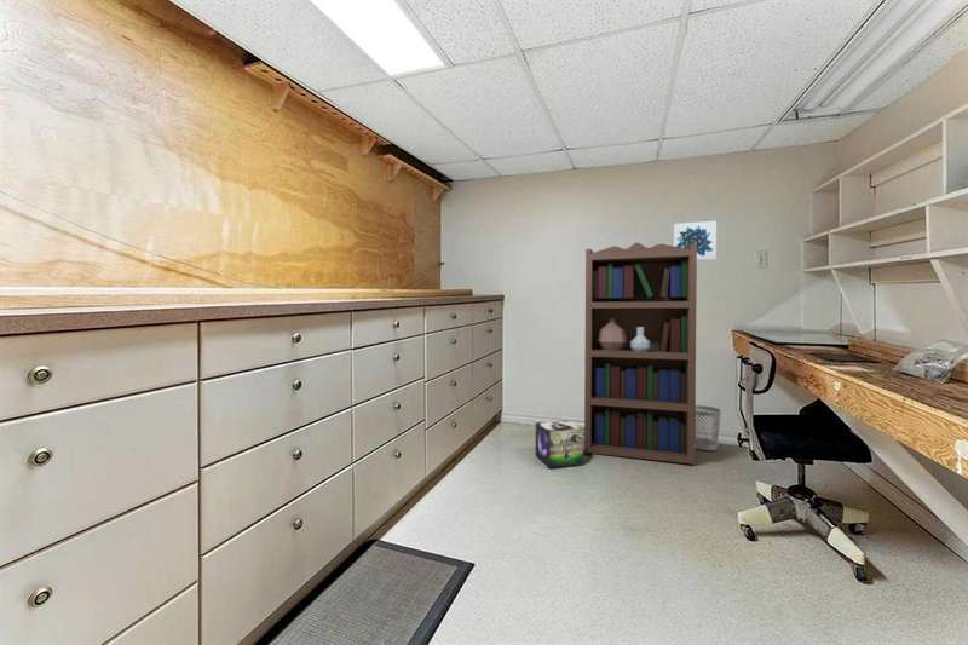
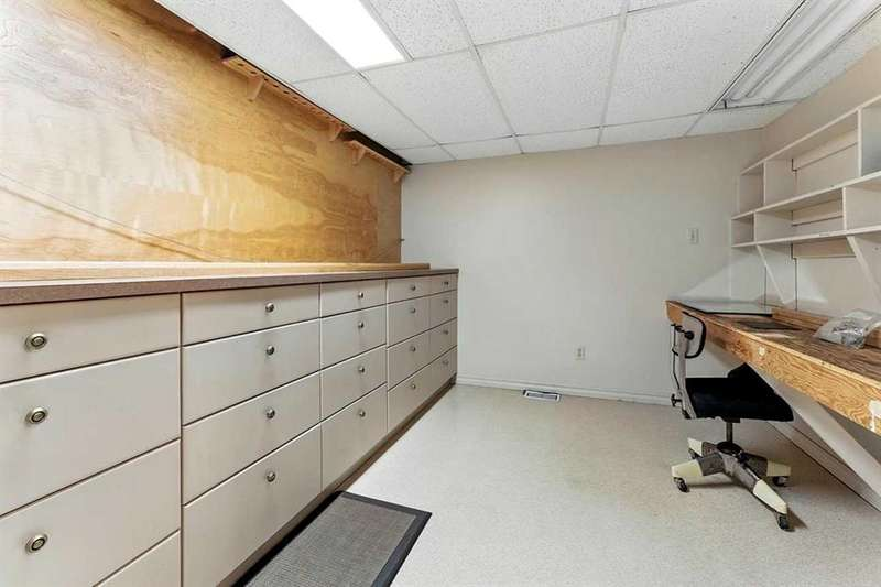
- wastebasket (703, 428)
- bookcase (636, 344)
- storage box (558, 443)
- wall art (693, 241)
